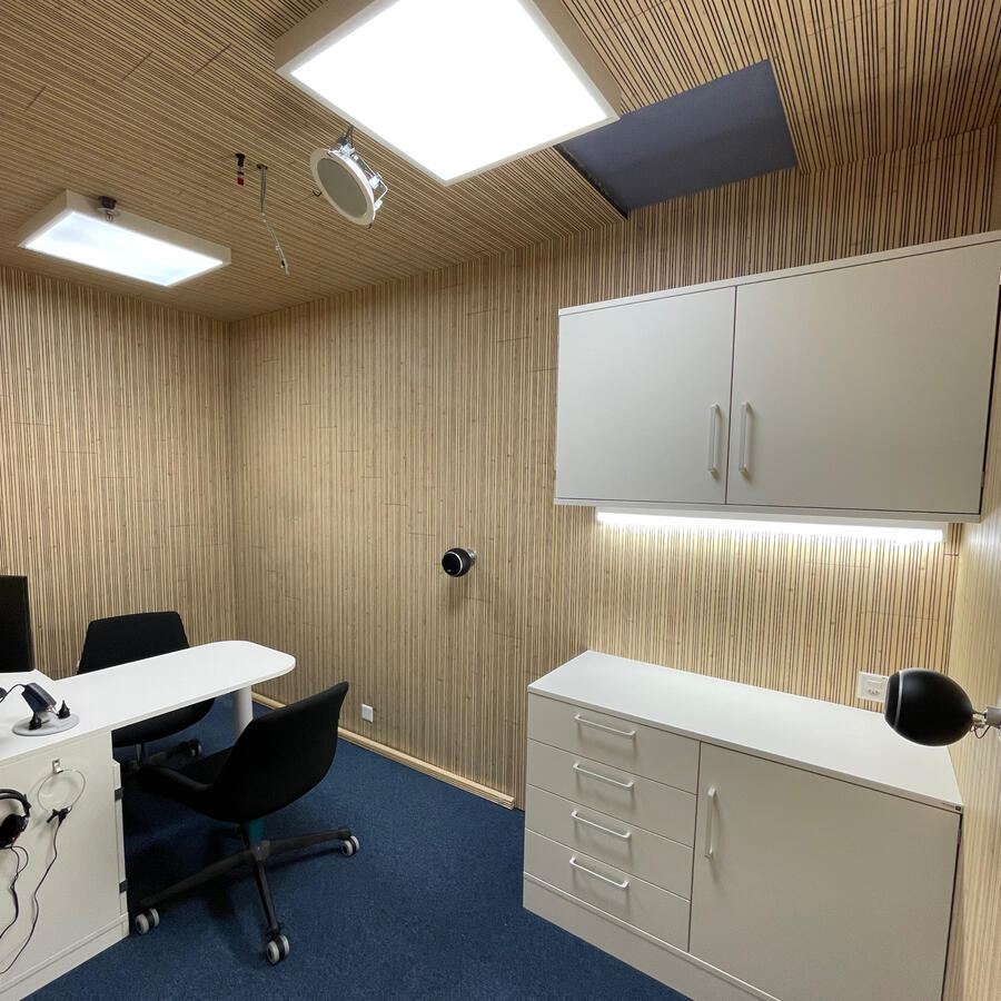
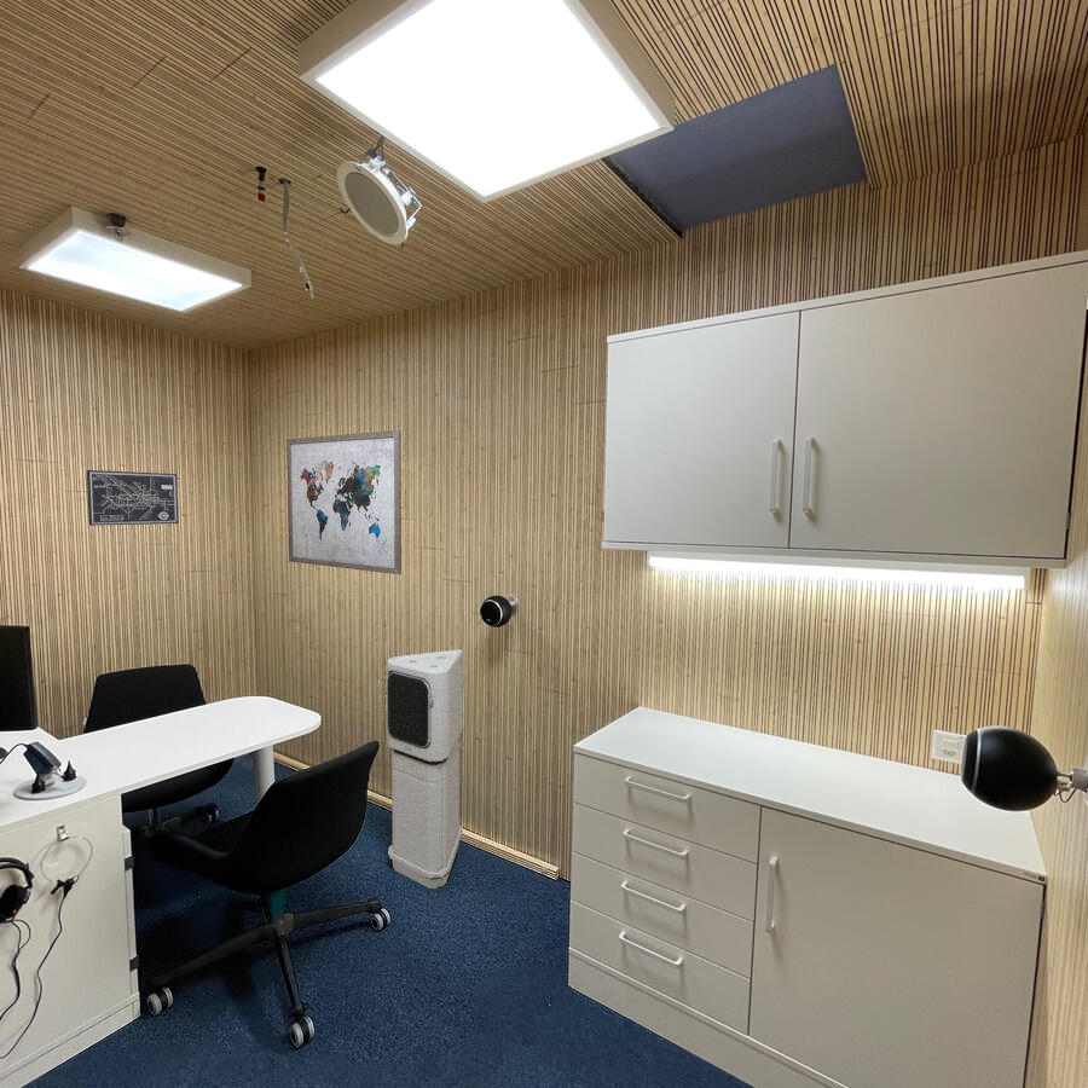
+ wall art (340, 502)
+ wall art (134, 498)
+ air purifier (435, 760)
